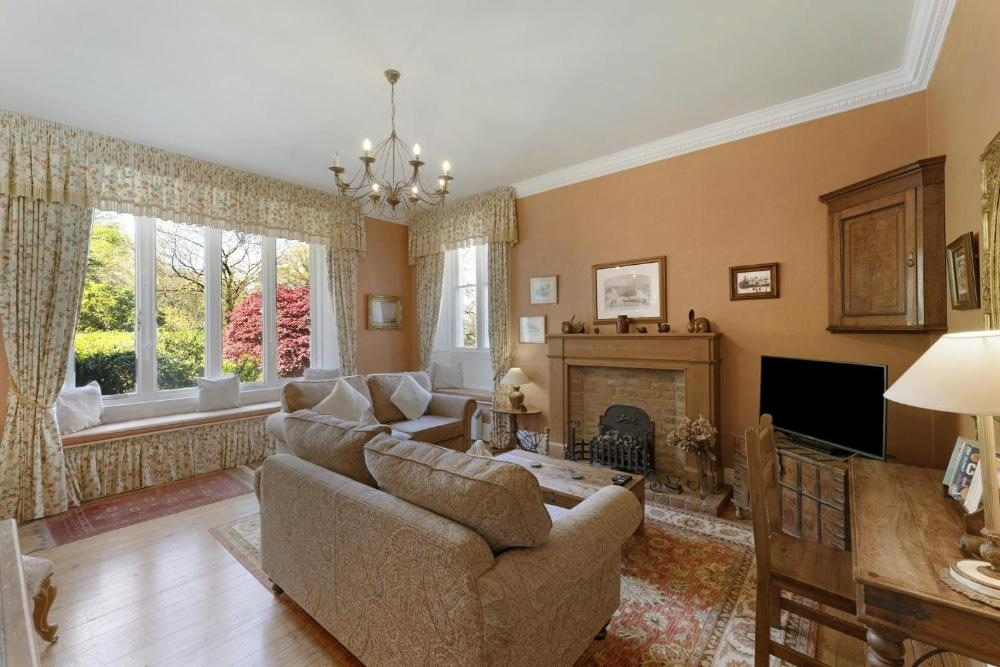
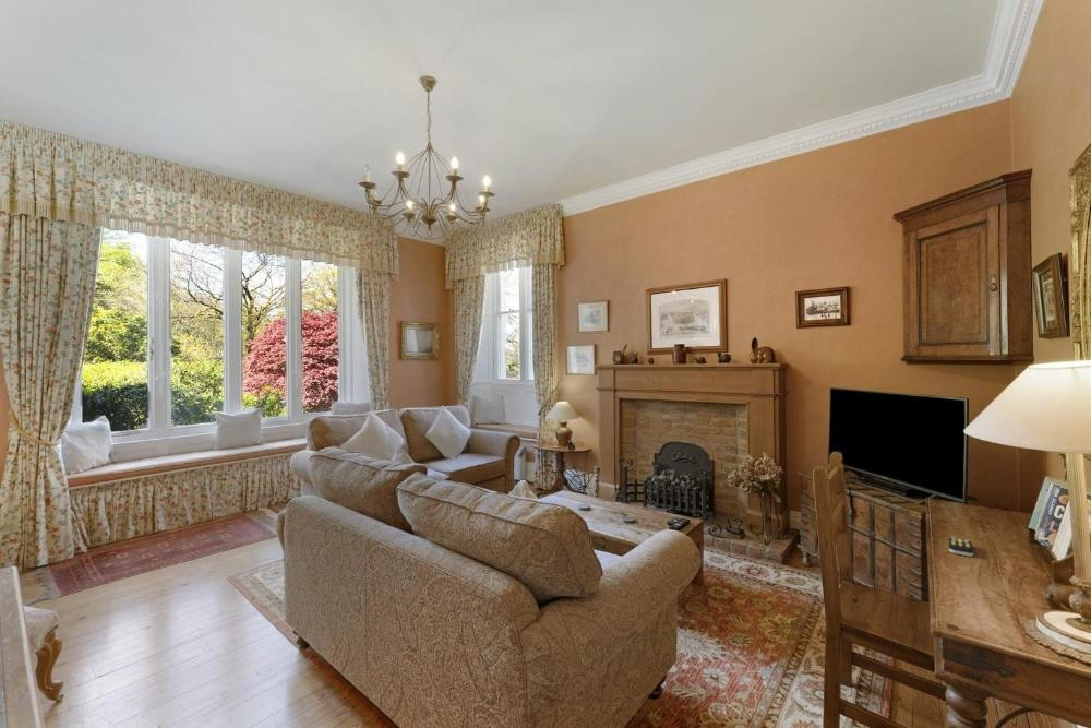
+ remote control (960, 546)
